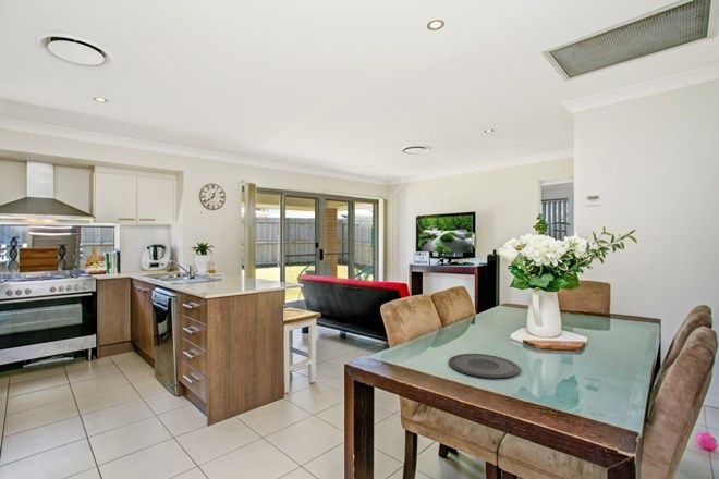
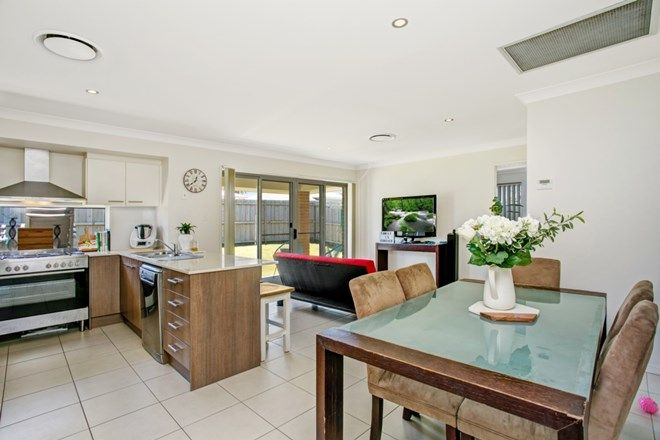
- plate (483, 365)
